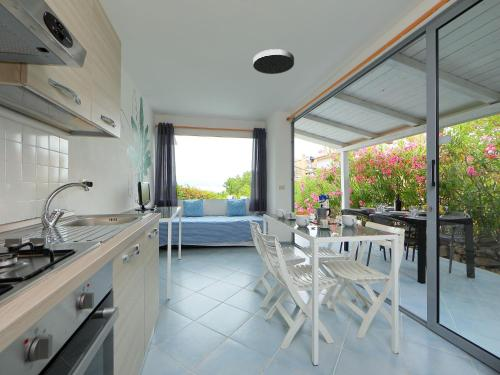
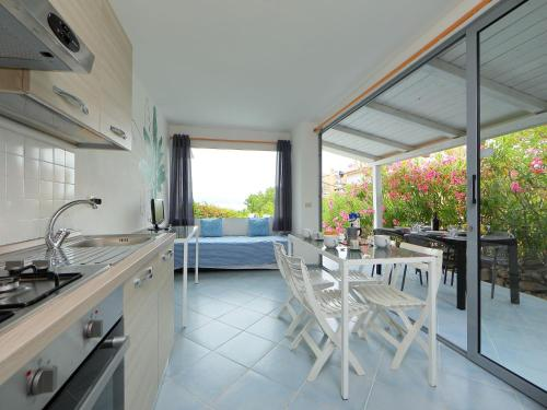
- ceiling light (273, 62)
